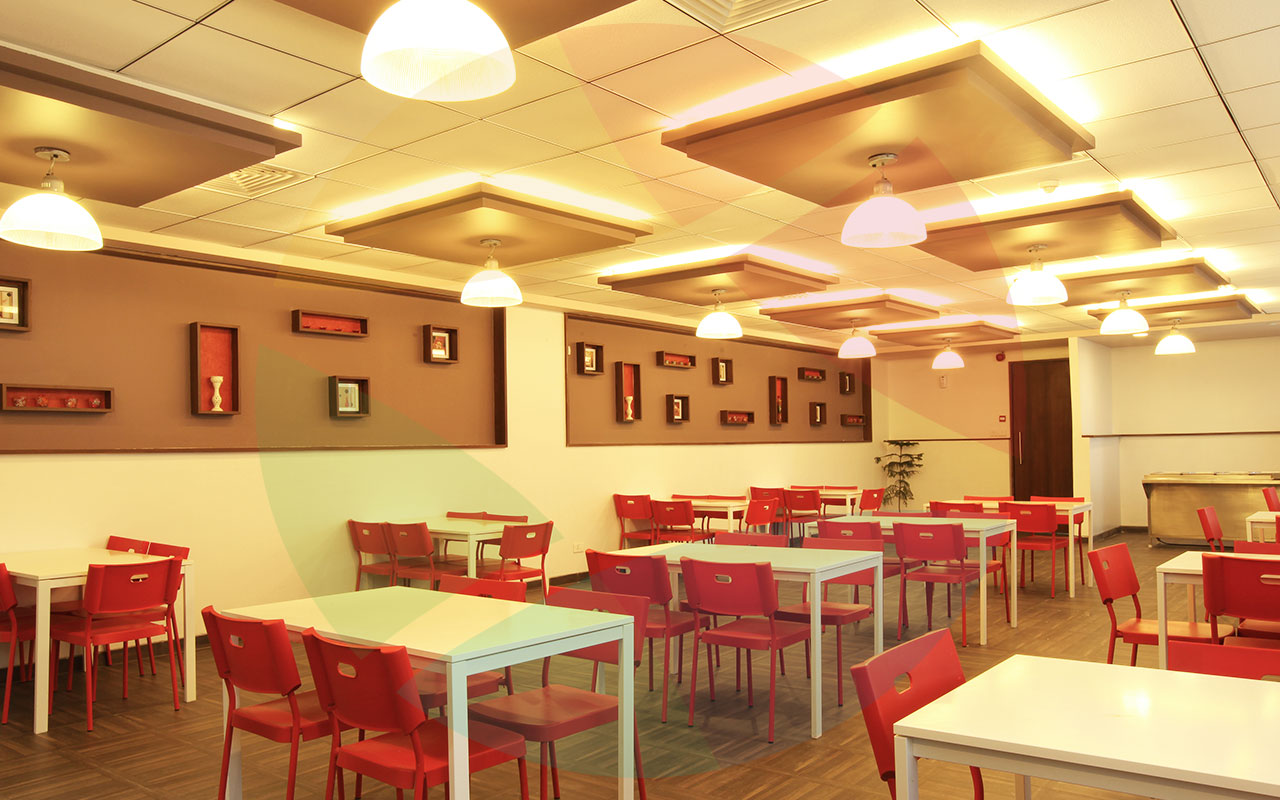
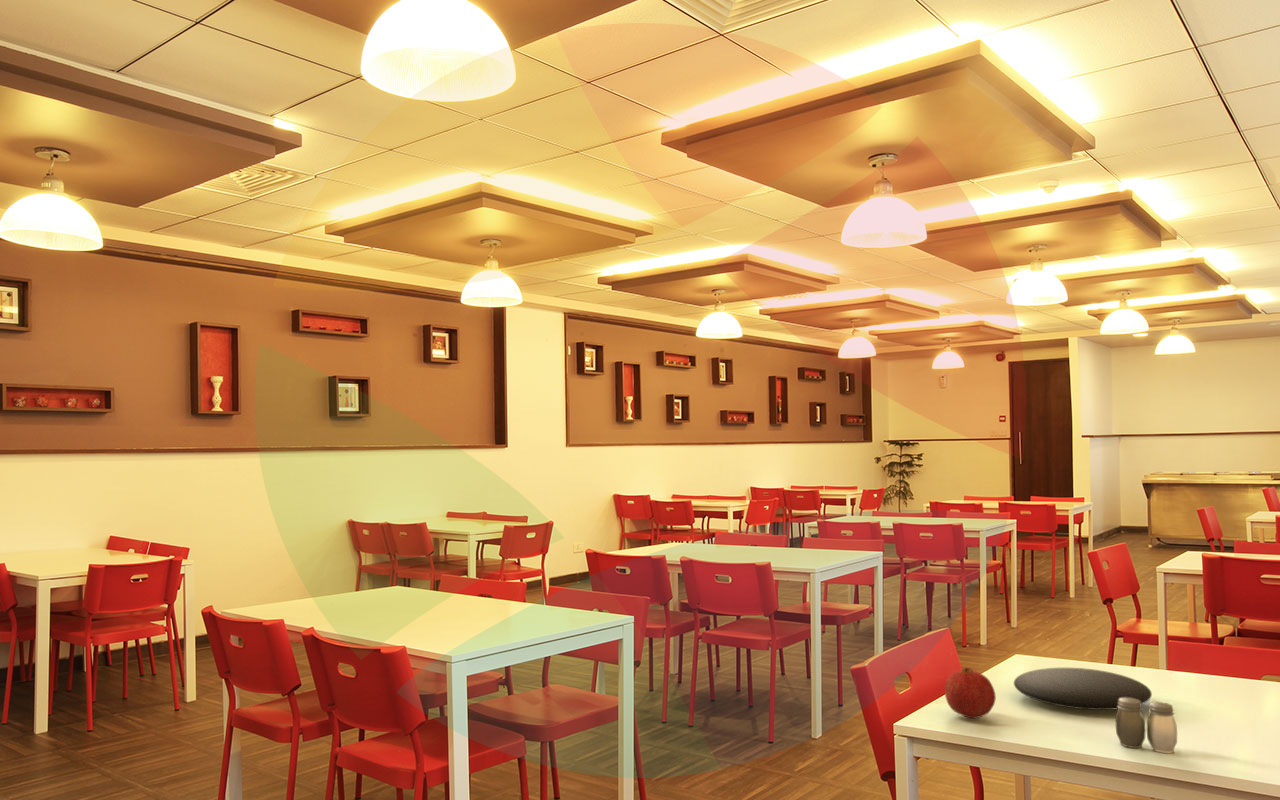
+ fruit (968, 691)
+ plate (1081, 687)
+ salt and pepper shaker (1144, 724)
